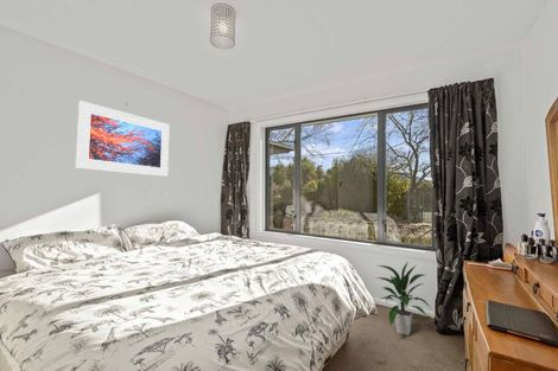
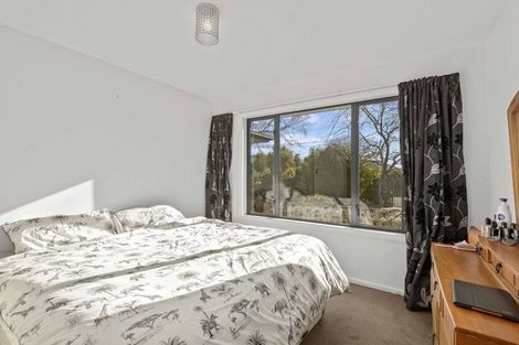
- indoor plant (400, 295)
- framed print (128, 142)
